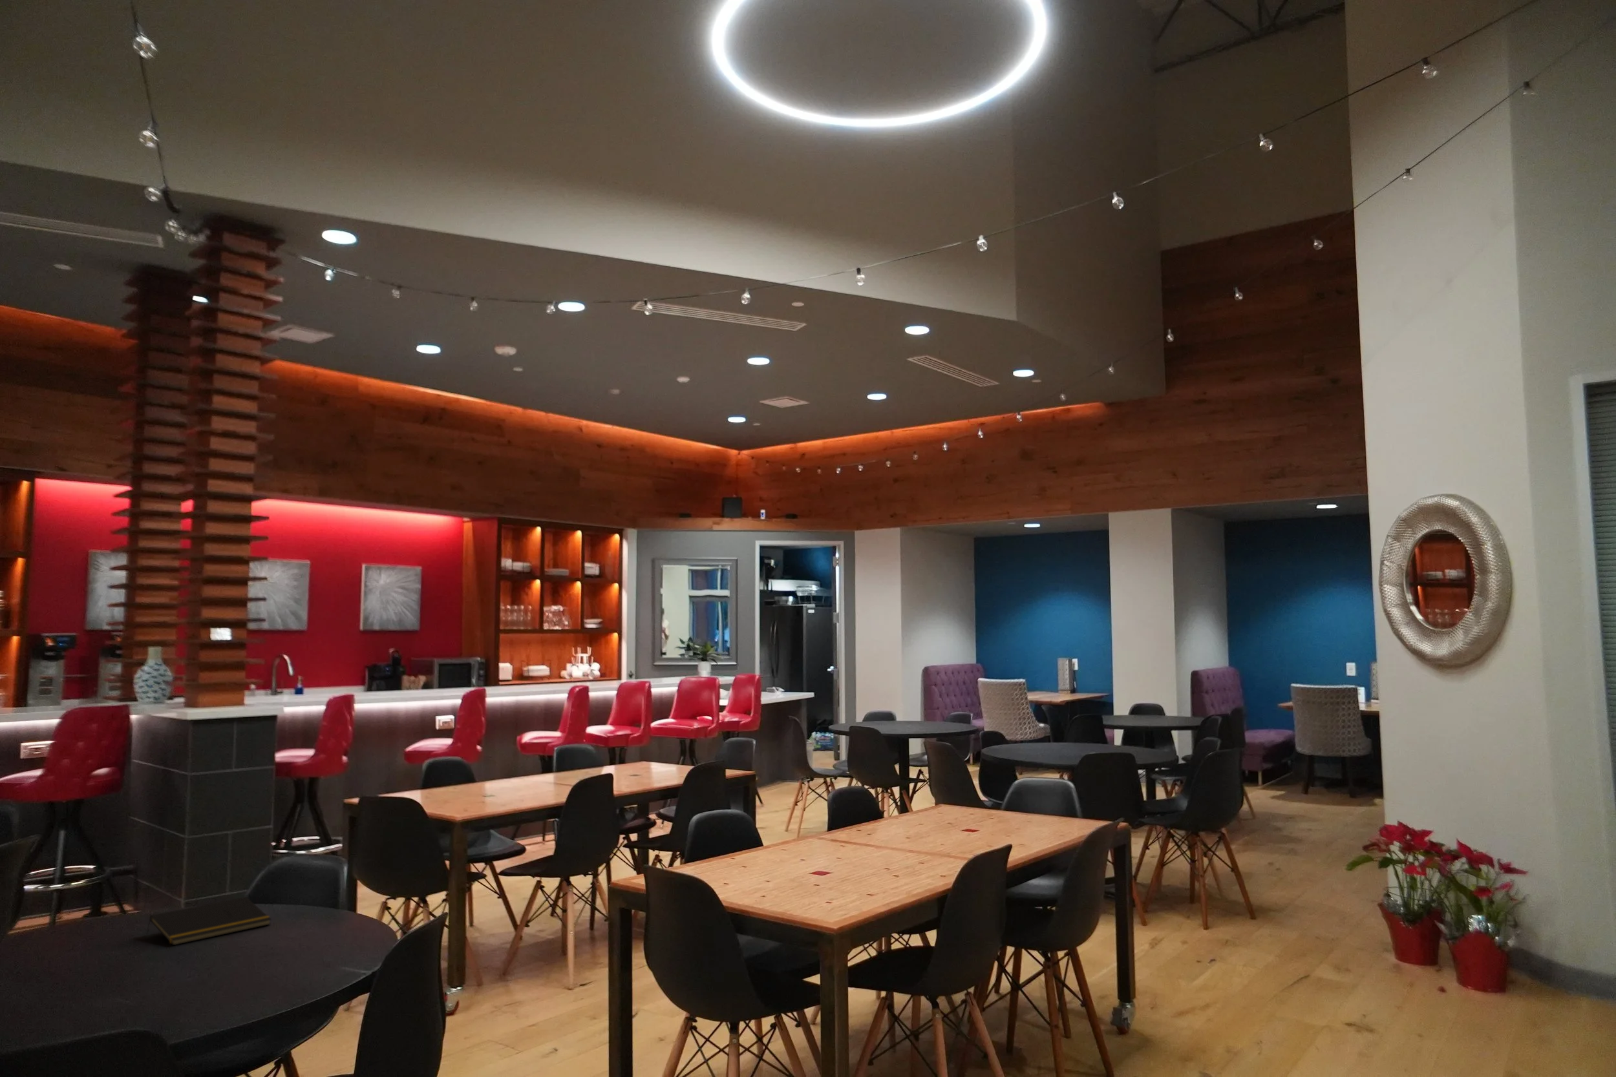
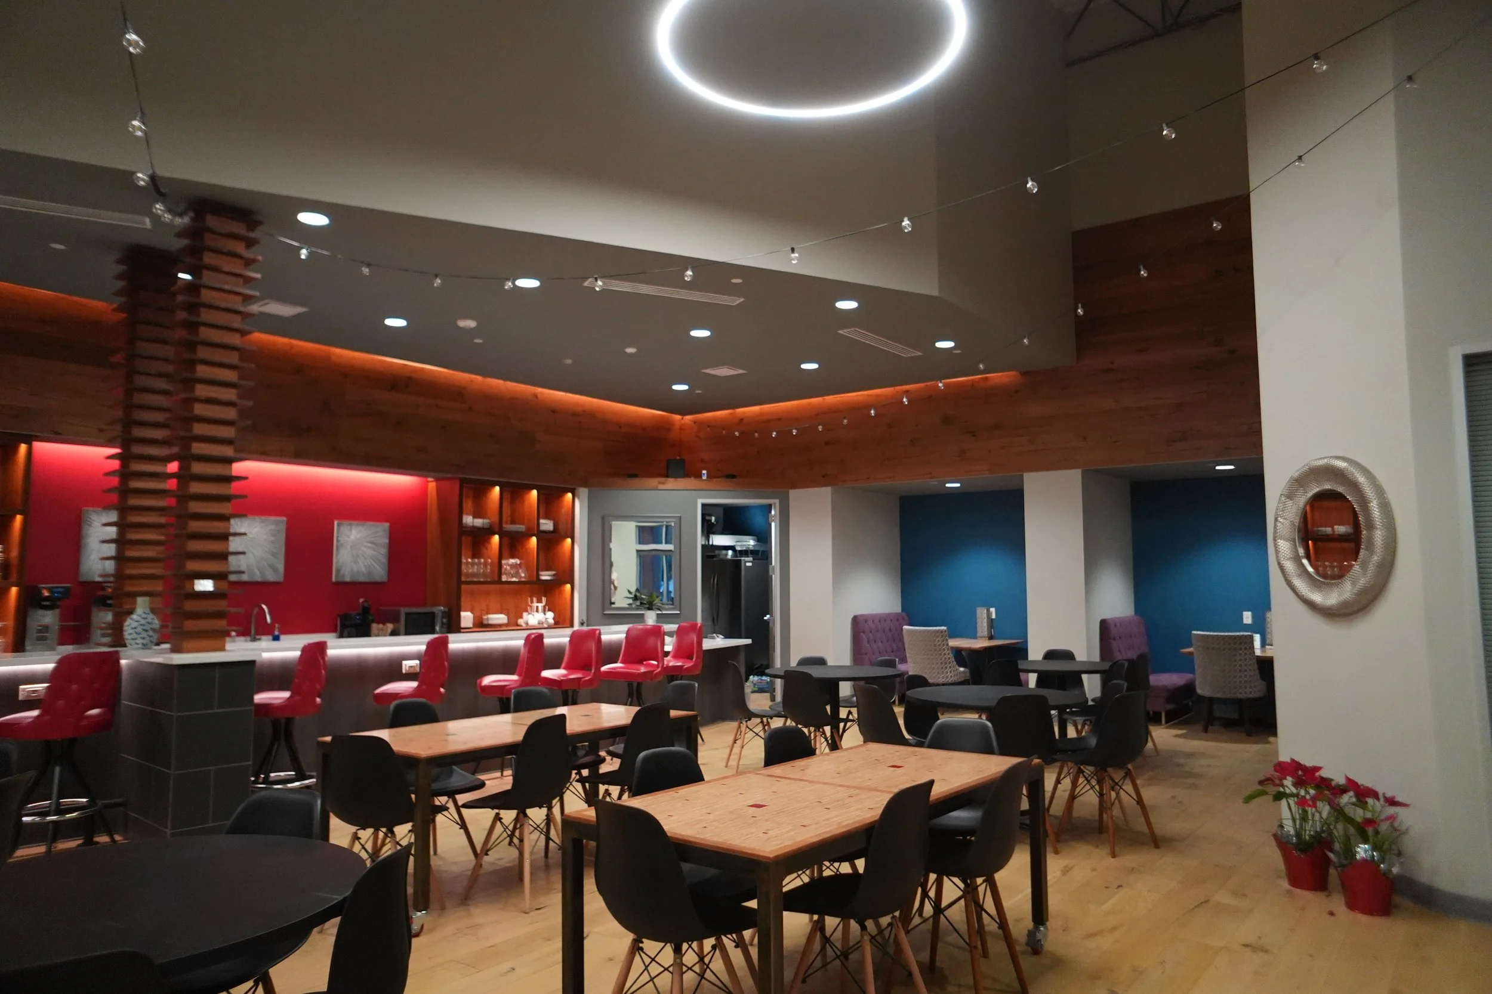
- notepad (212, 920)
